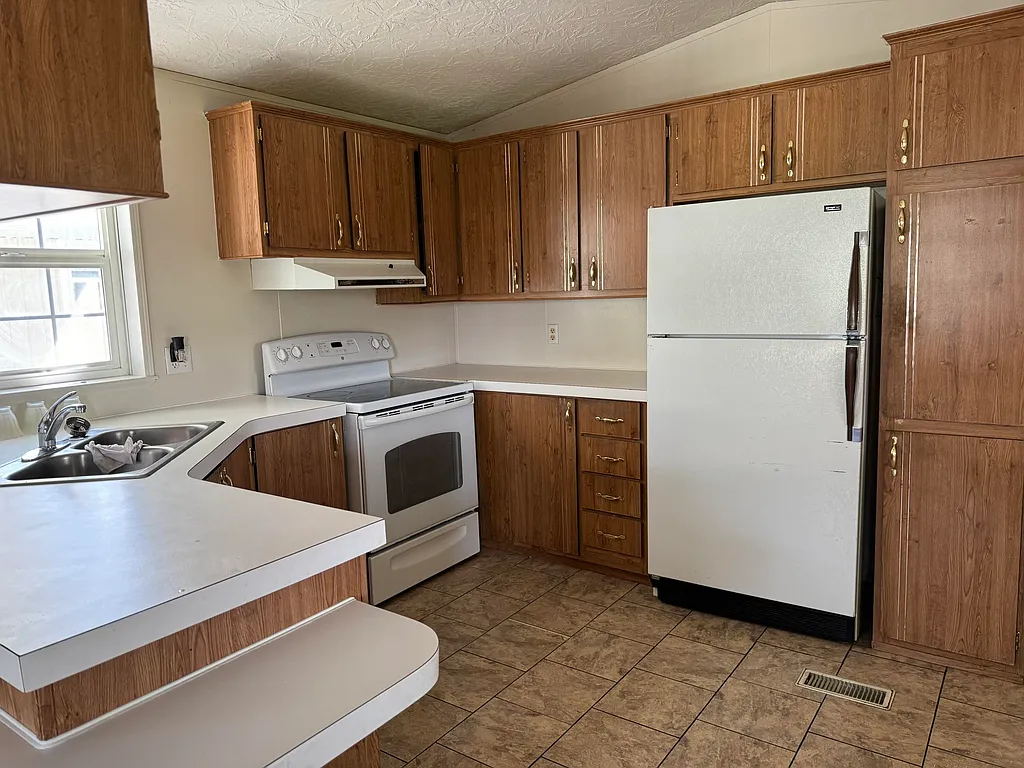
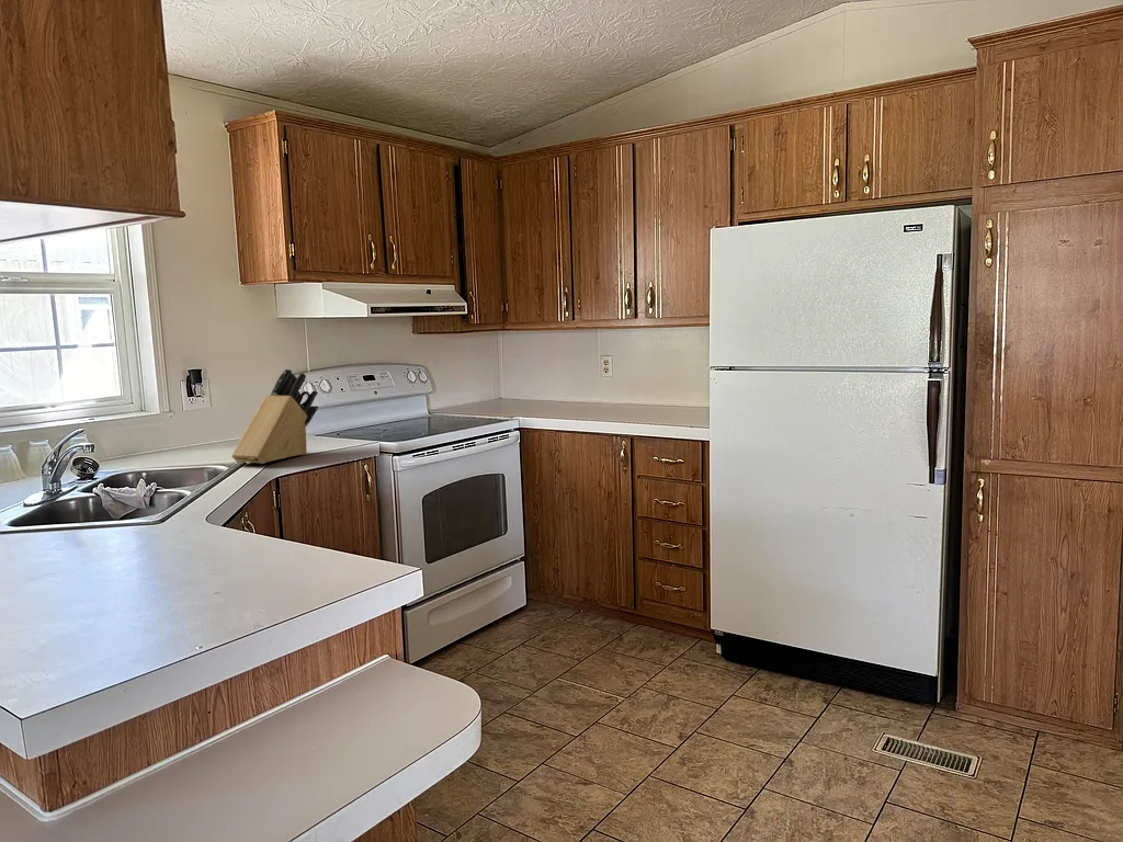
+ knife block (276, 413)
